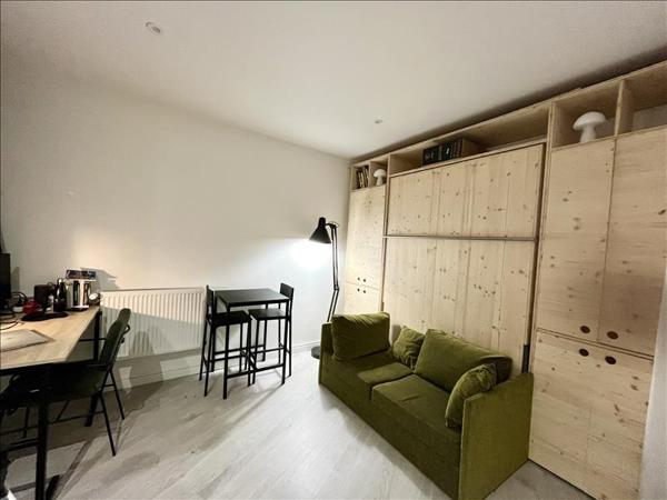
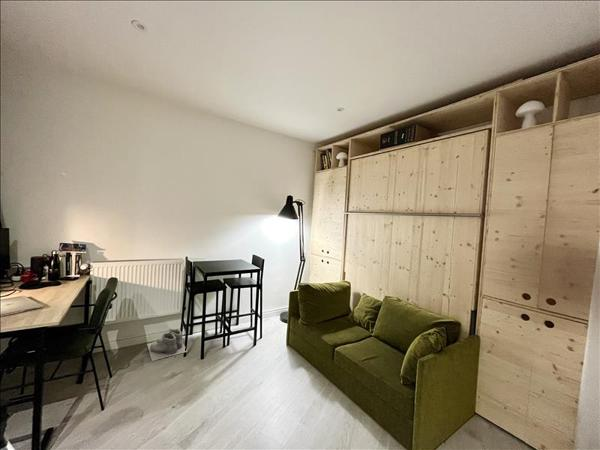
+ boots (167, 338)
